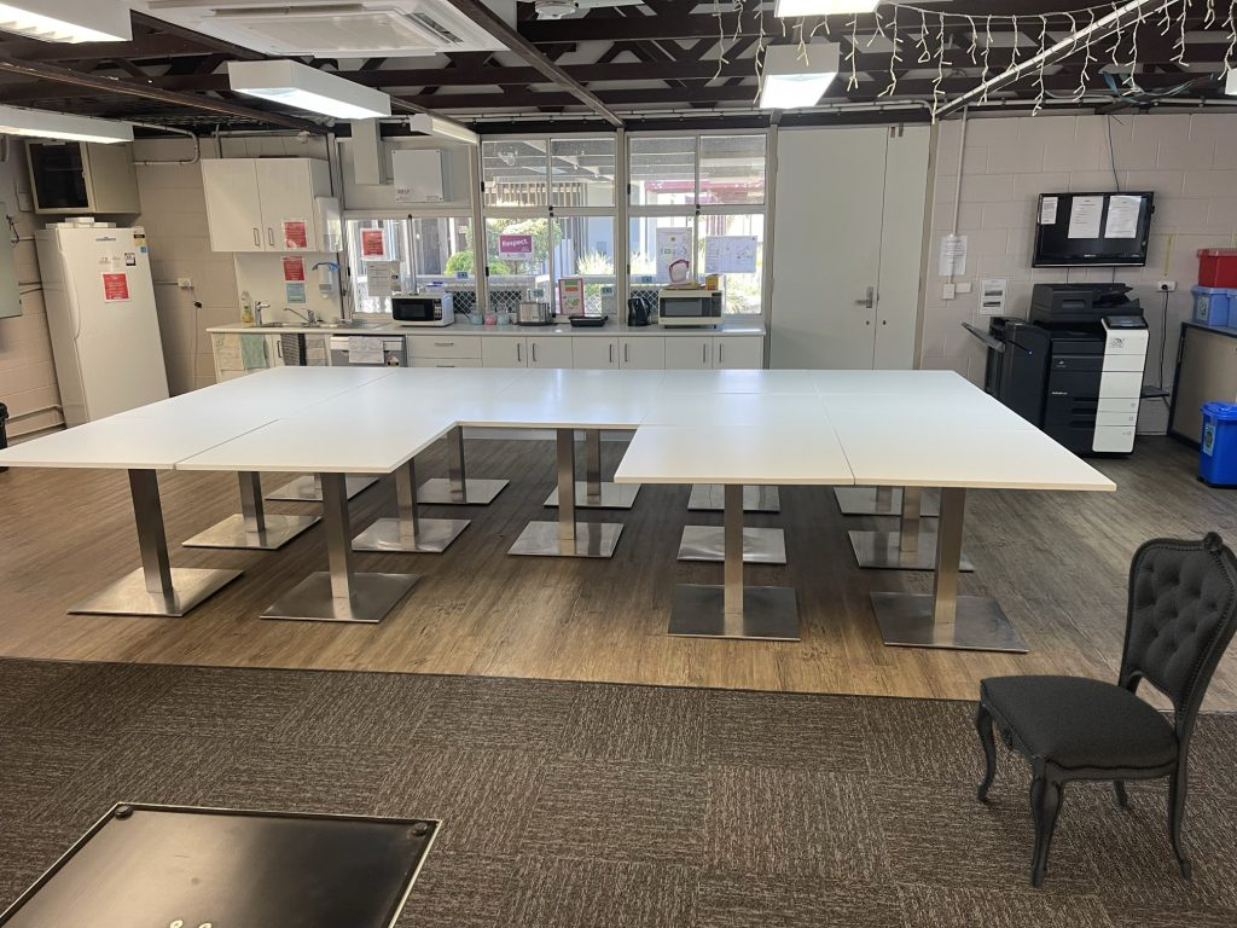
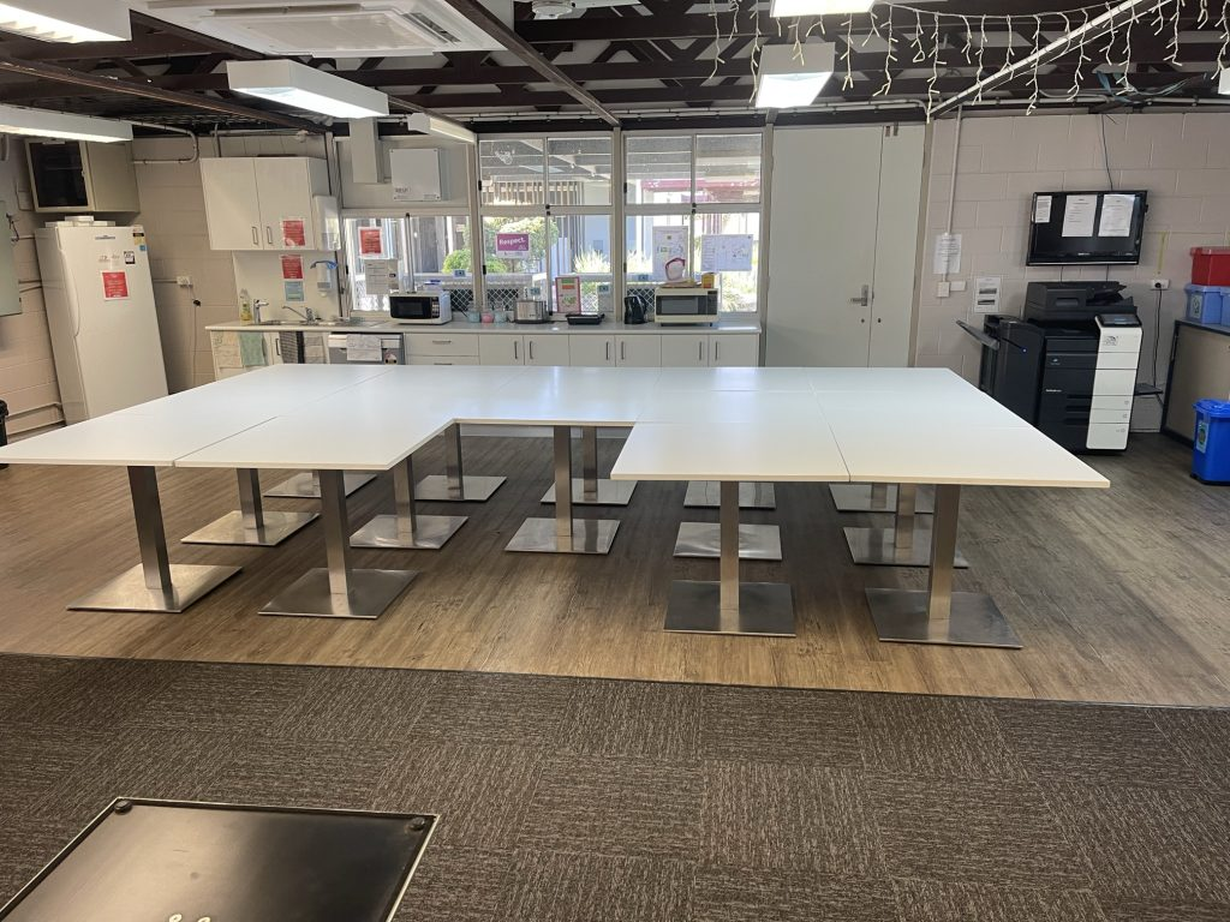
- dining chair (1104, 692)
